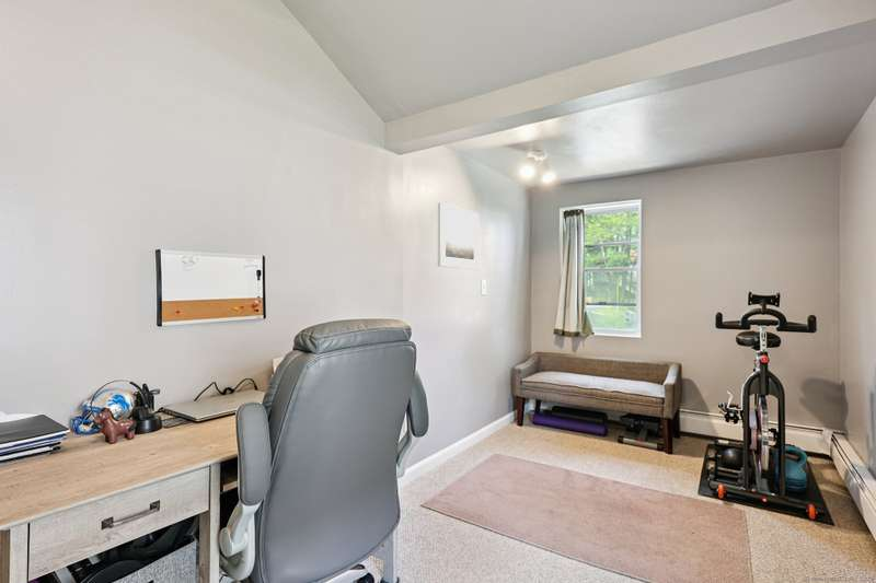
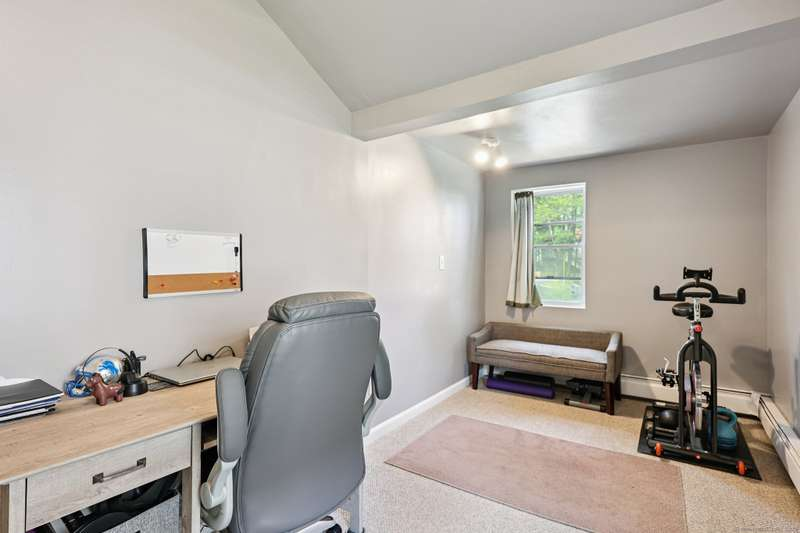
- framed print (460, 237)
